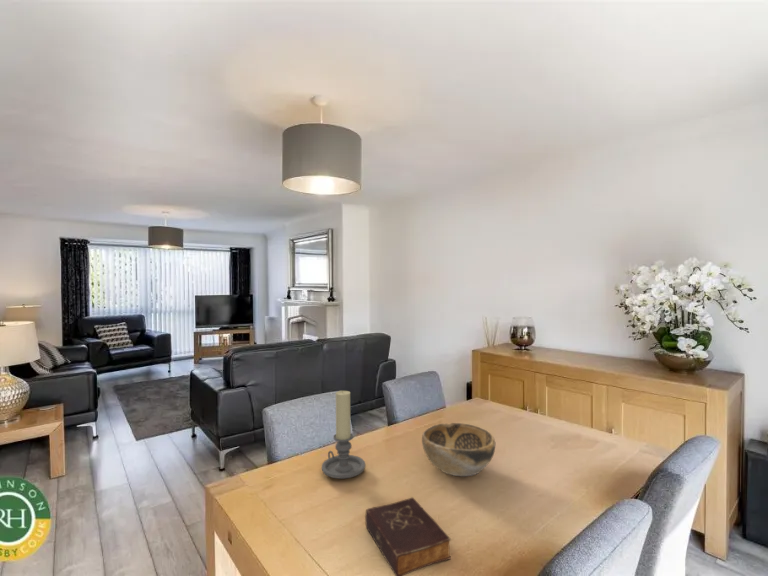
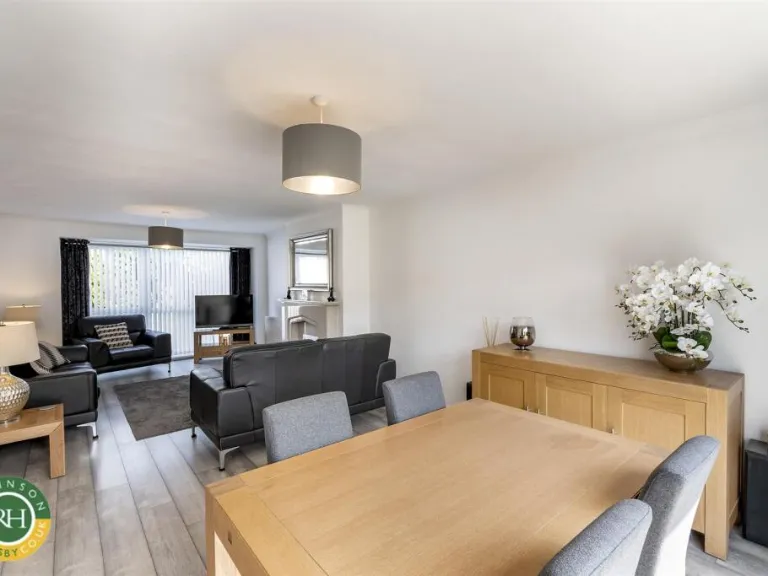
- book (405, 532)
- candle holder (341, 429)
- decorative bowl (458, 452)
